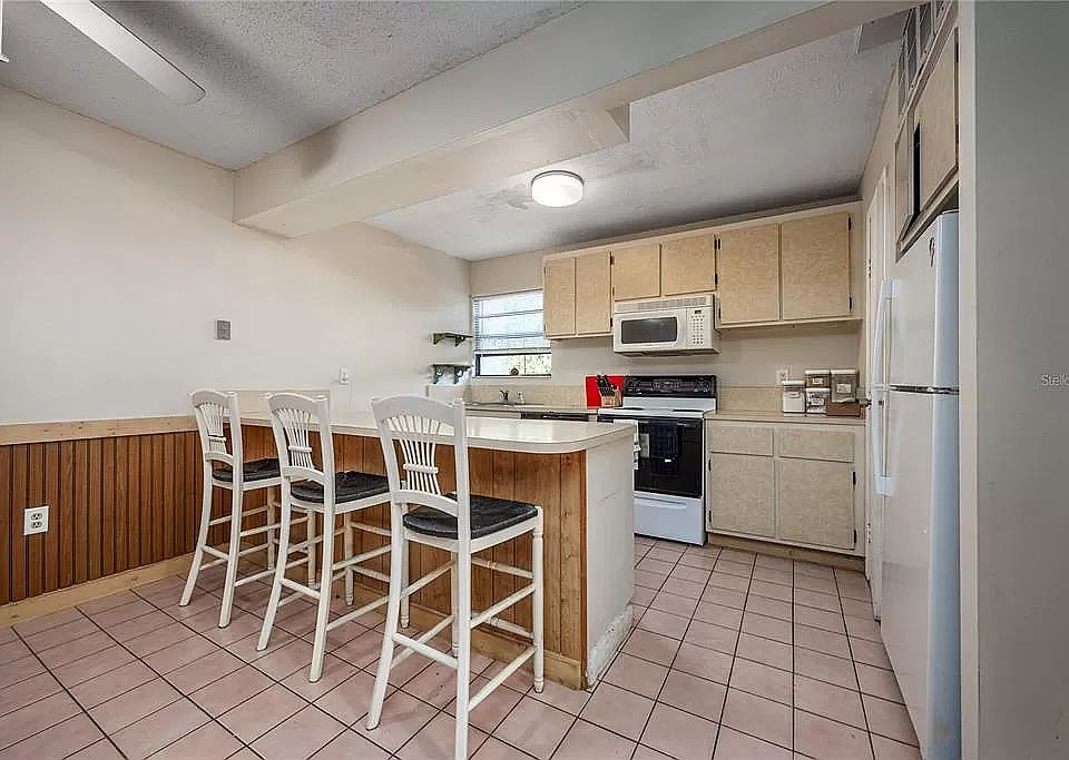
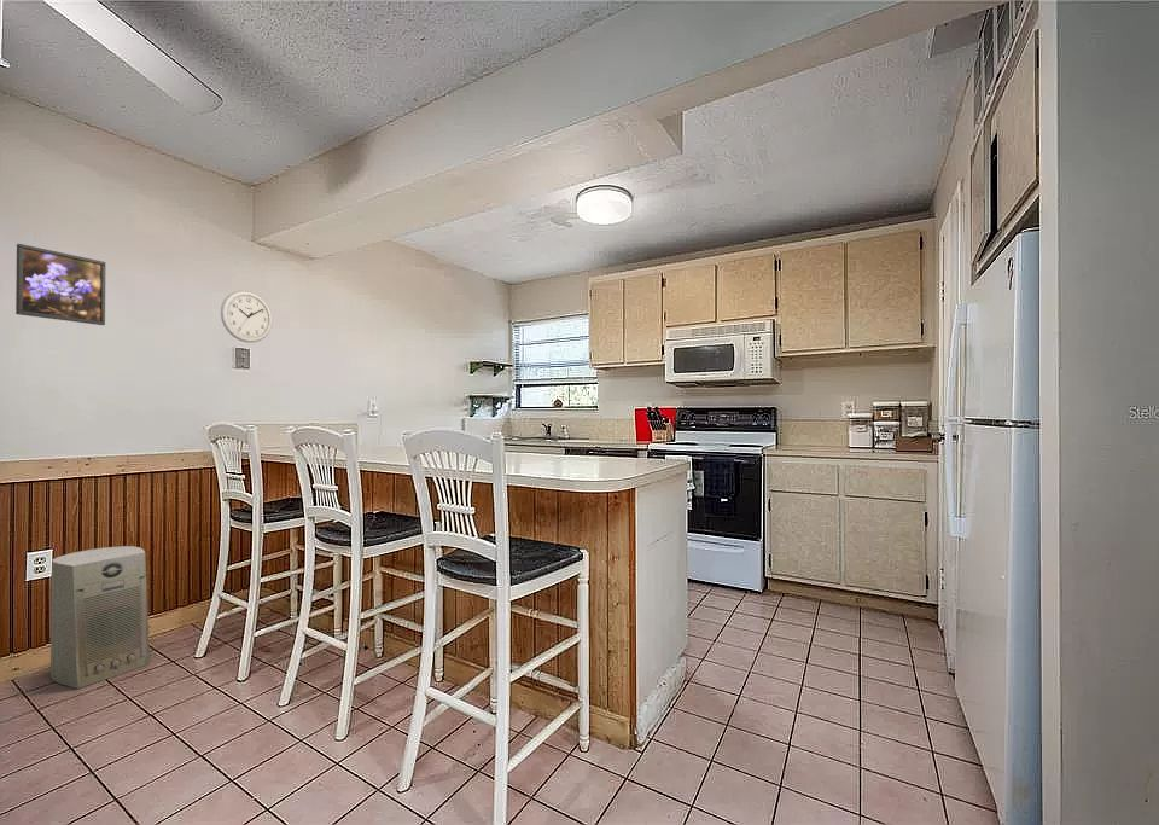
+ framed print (63, 286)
+ wall clock (247, 316)
+ fan (98, 610)
